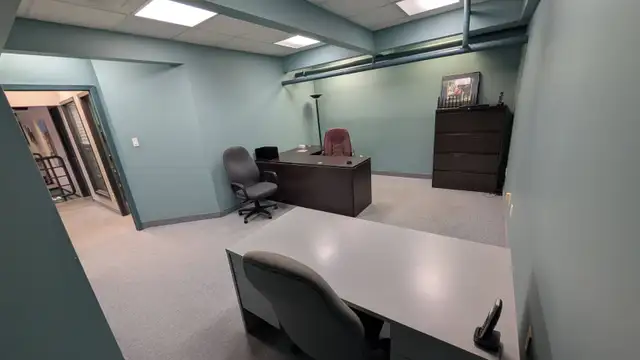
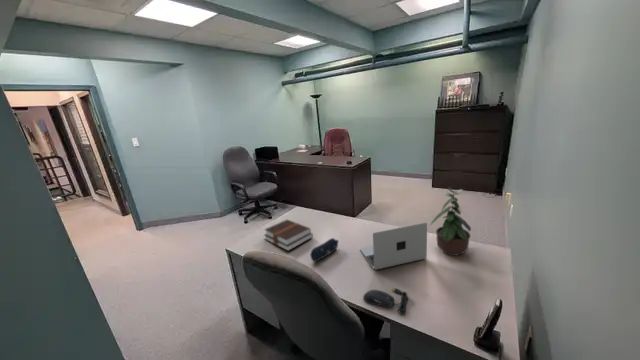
+ potted plant (450, 218)
+ hardback book (287, 233)
+ computer mouse (386, 294)
+ pencil case (324, 249)
+ laptop (391, 237)
